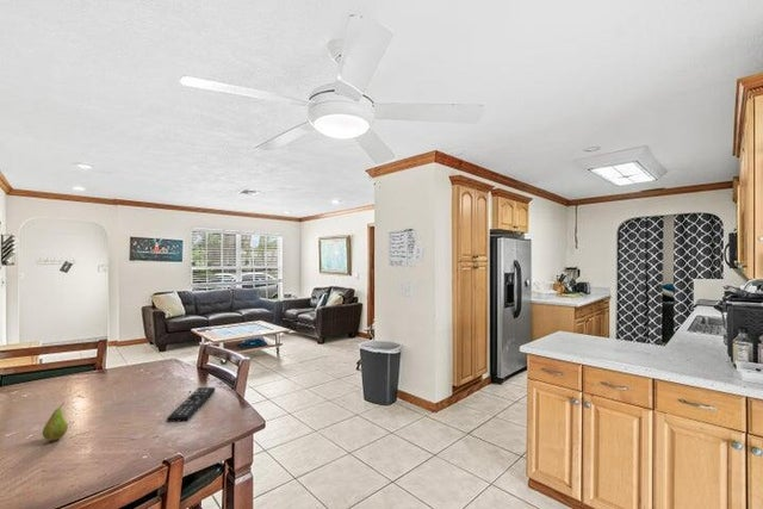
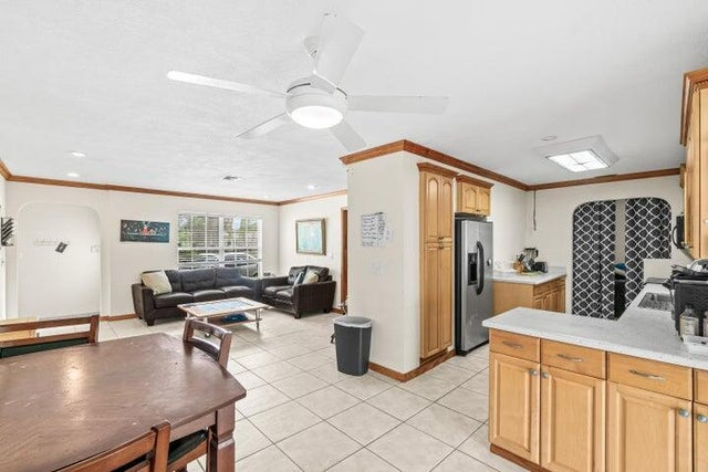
- remote control (193, 402)
- fruit (55, 422)
